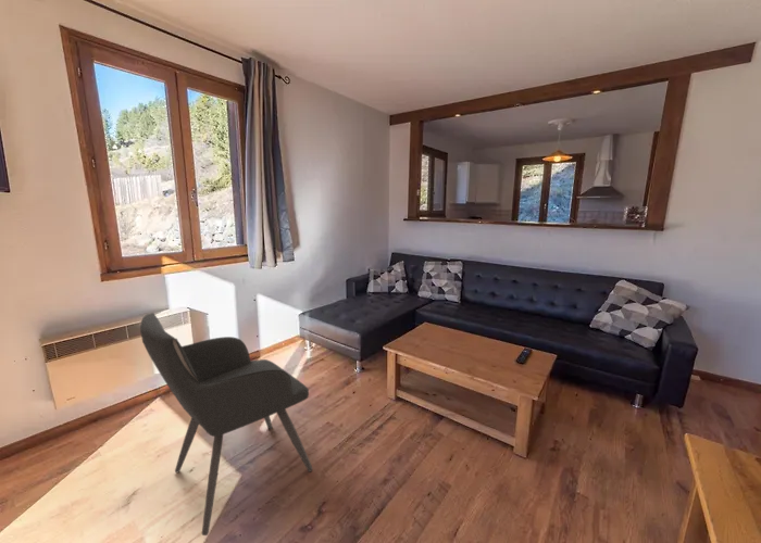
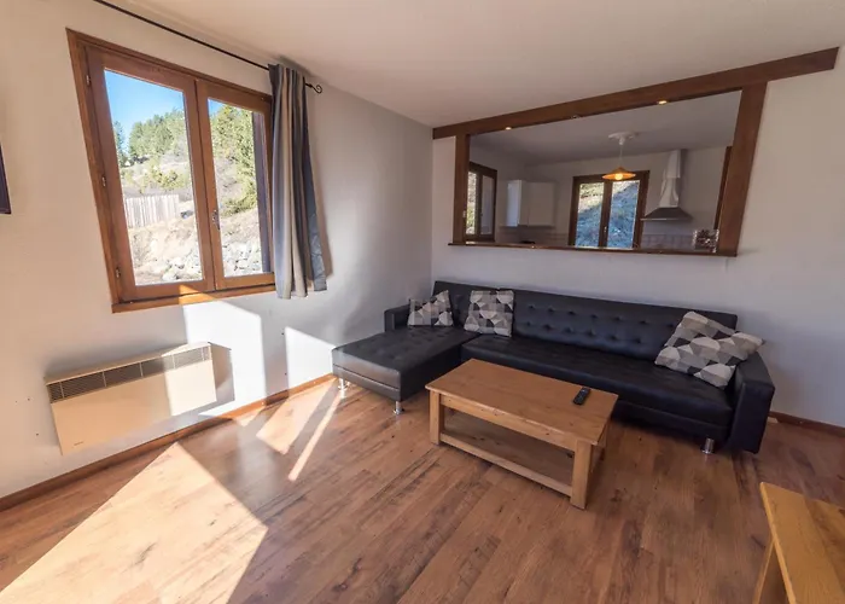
- armchair (229, 397)
